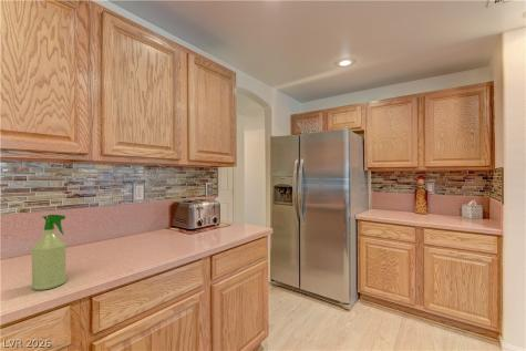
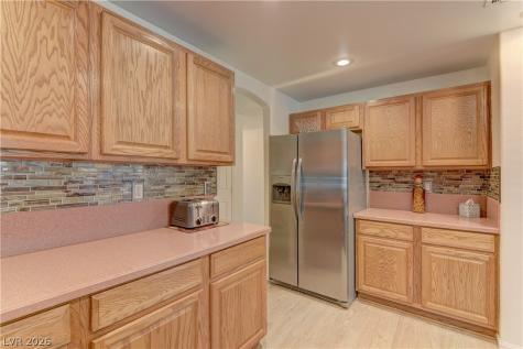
- spray bottle (49, 249)
